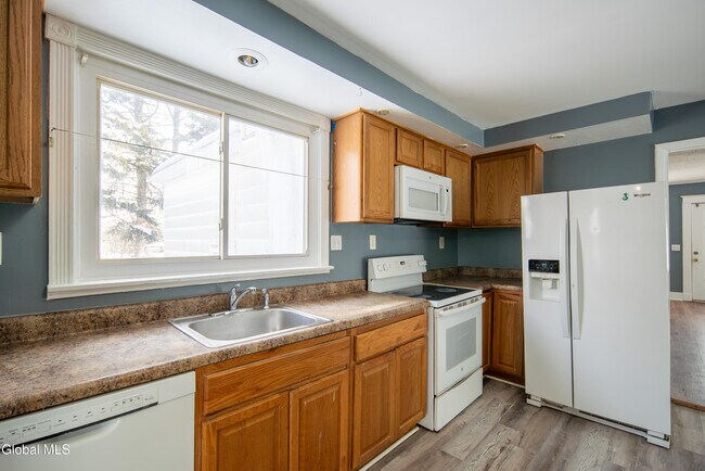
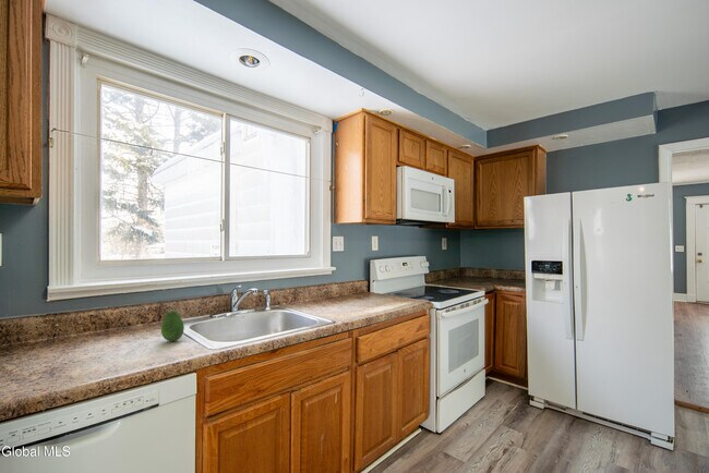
+ fruit (172, 326)
